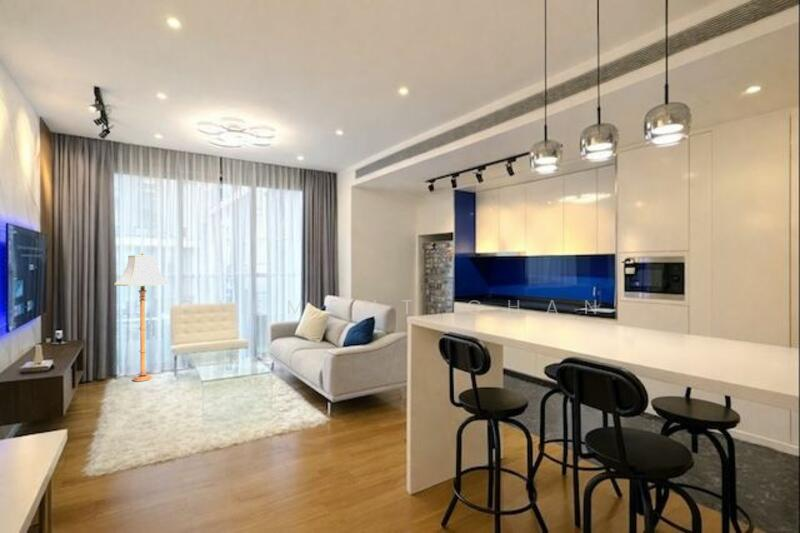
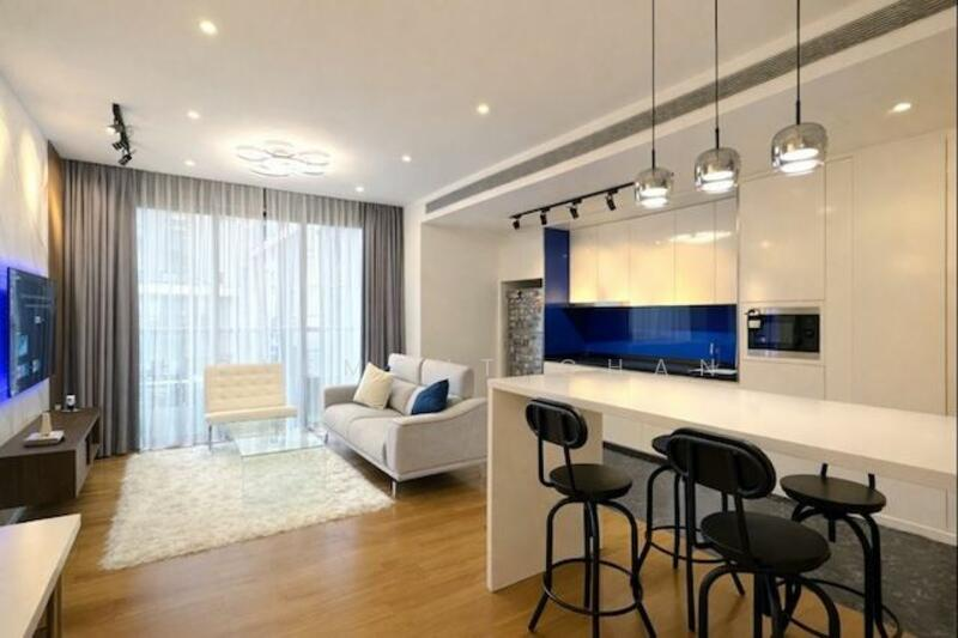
- floor lamp (142, 315)
